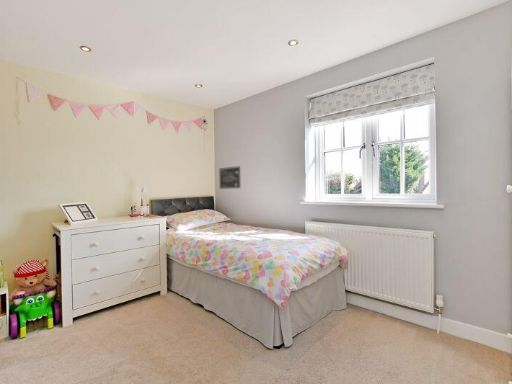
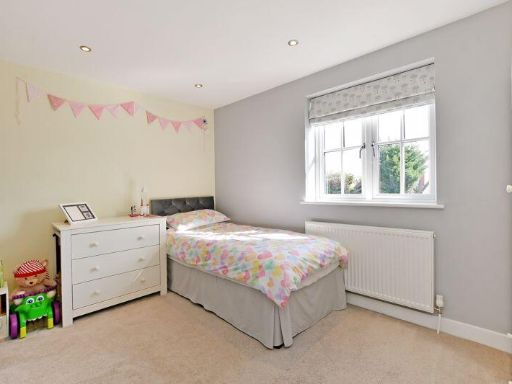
- wall art (229, 177)
